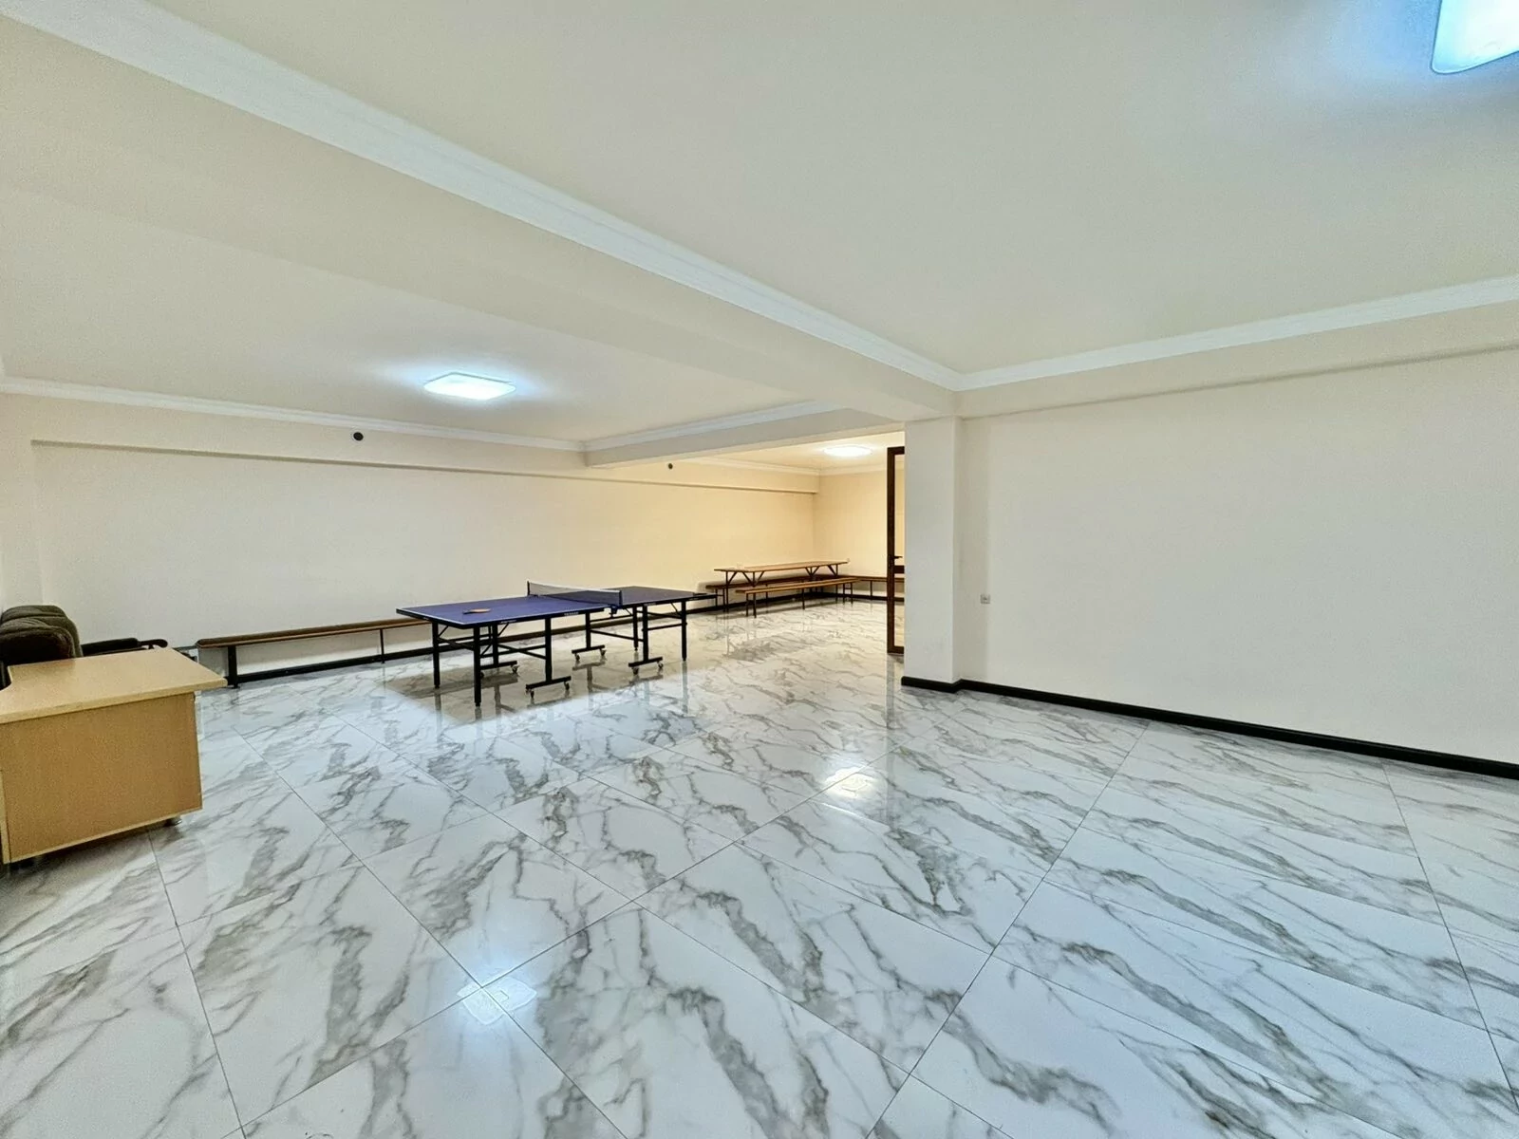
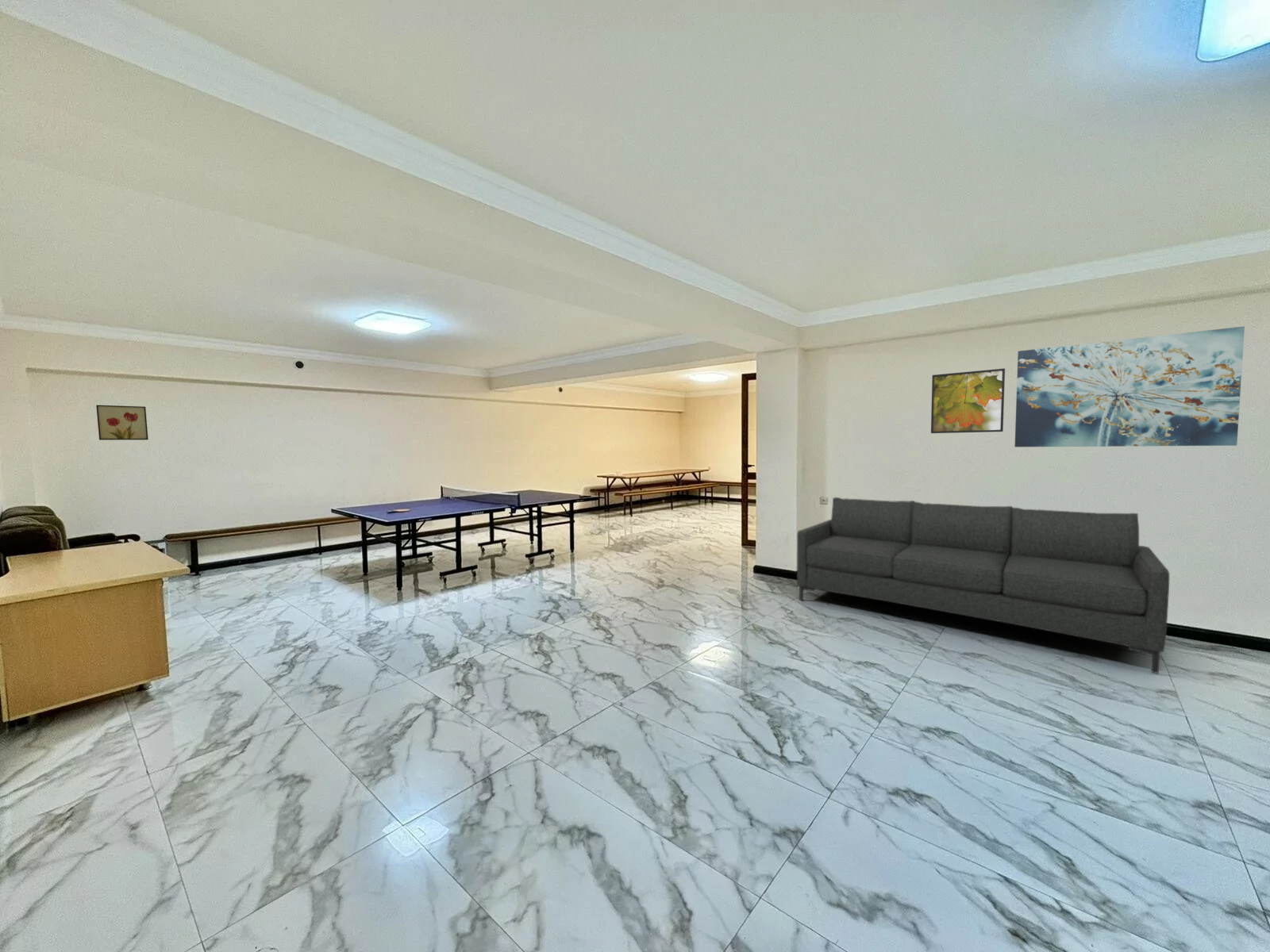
+ wall art (1116, 393)
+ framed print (966, 402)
+ sofa (953, 561)
+ wall art (122, 423)
